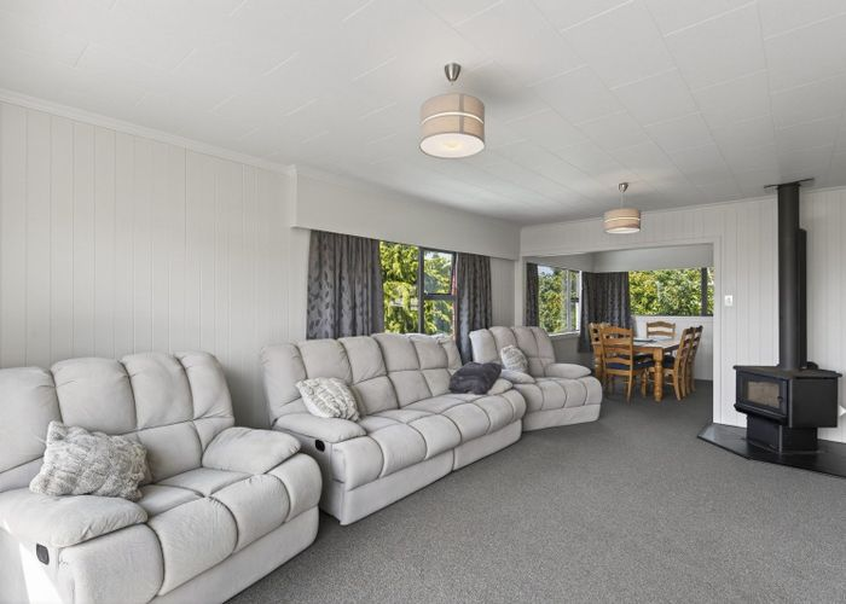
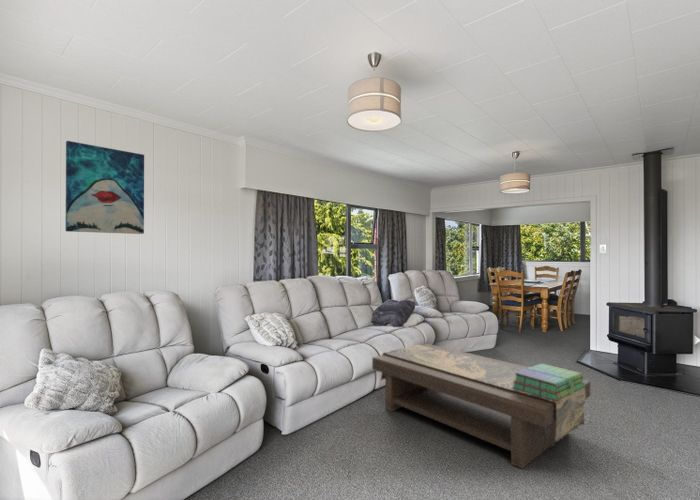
+ stack of books (548, 379)
+ wall art (107, 190)
+ coffee table (469, 392)
